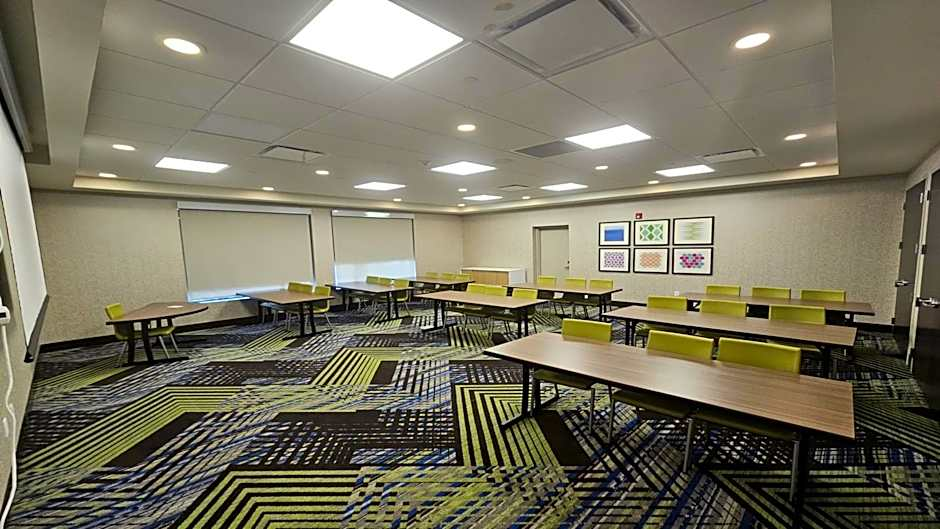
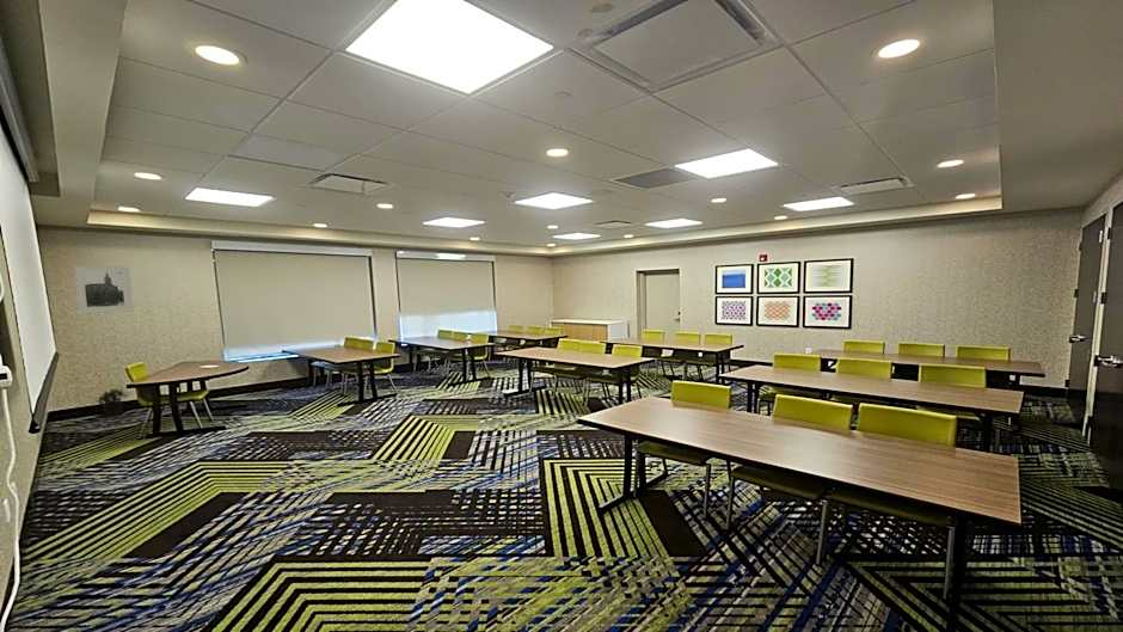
+ potted plant (113, 401)
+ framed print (104, 289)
